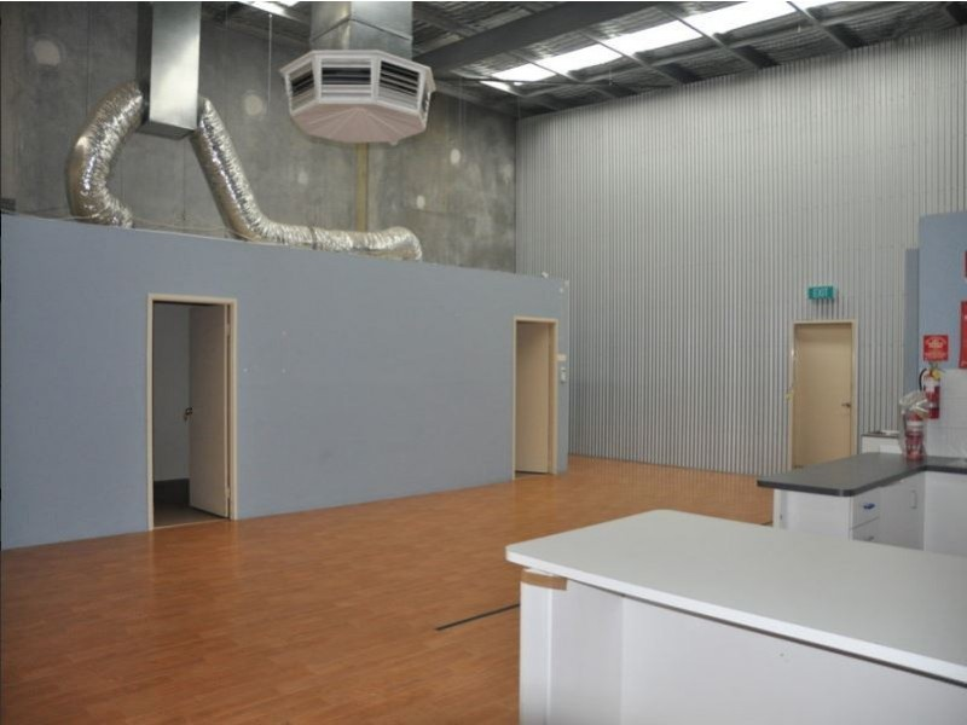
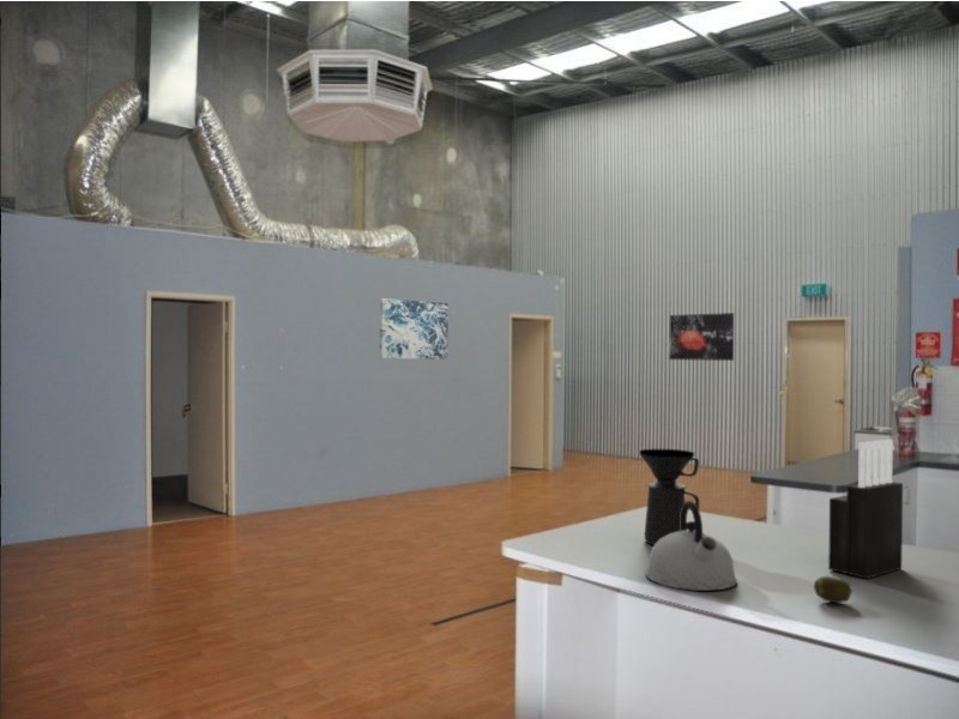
+ knife block (862, 503)
+ fruit (832, 590)
+ wall art (415, 330)
+ coffee maker (665, 497)
+ kettle (692, 540)
+ wall art (700, 337)
